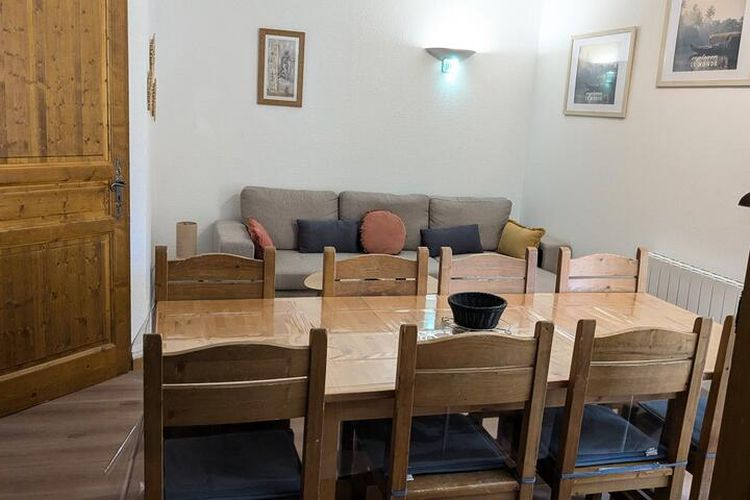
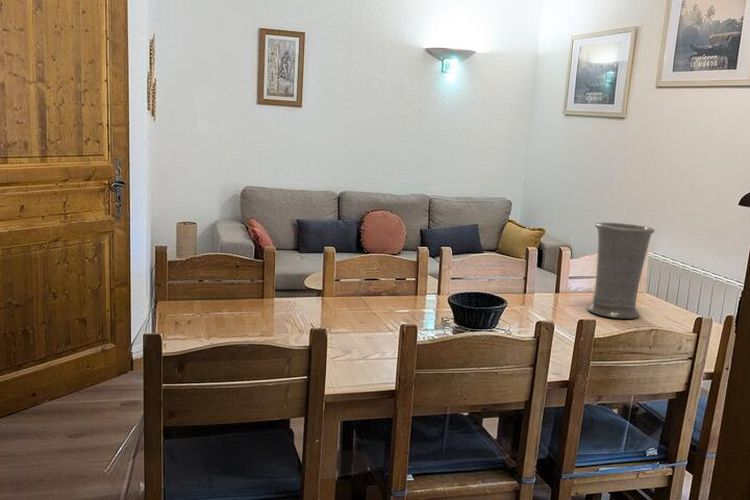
+ vase (619, 269)
